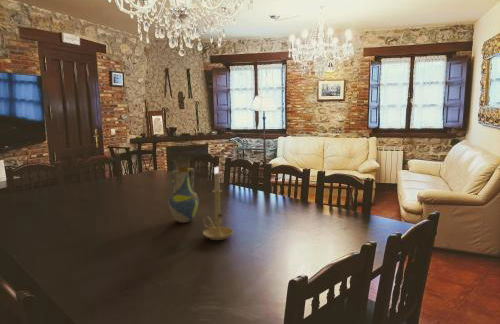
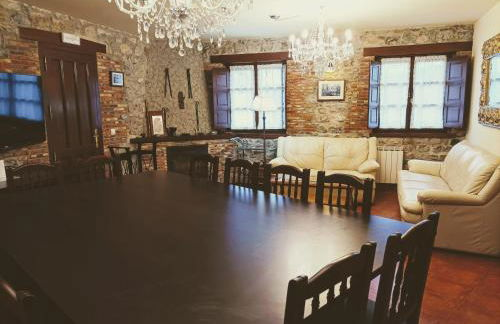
- candle holder (216, 202)
- vase (183, 194)
